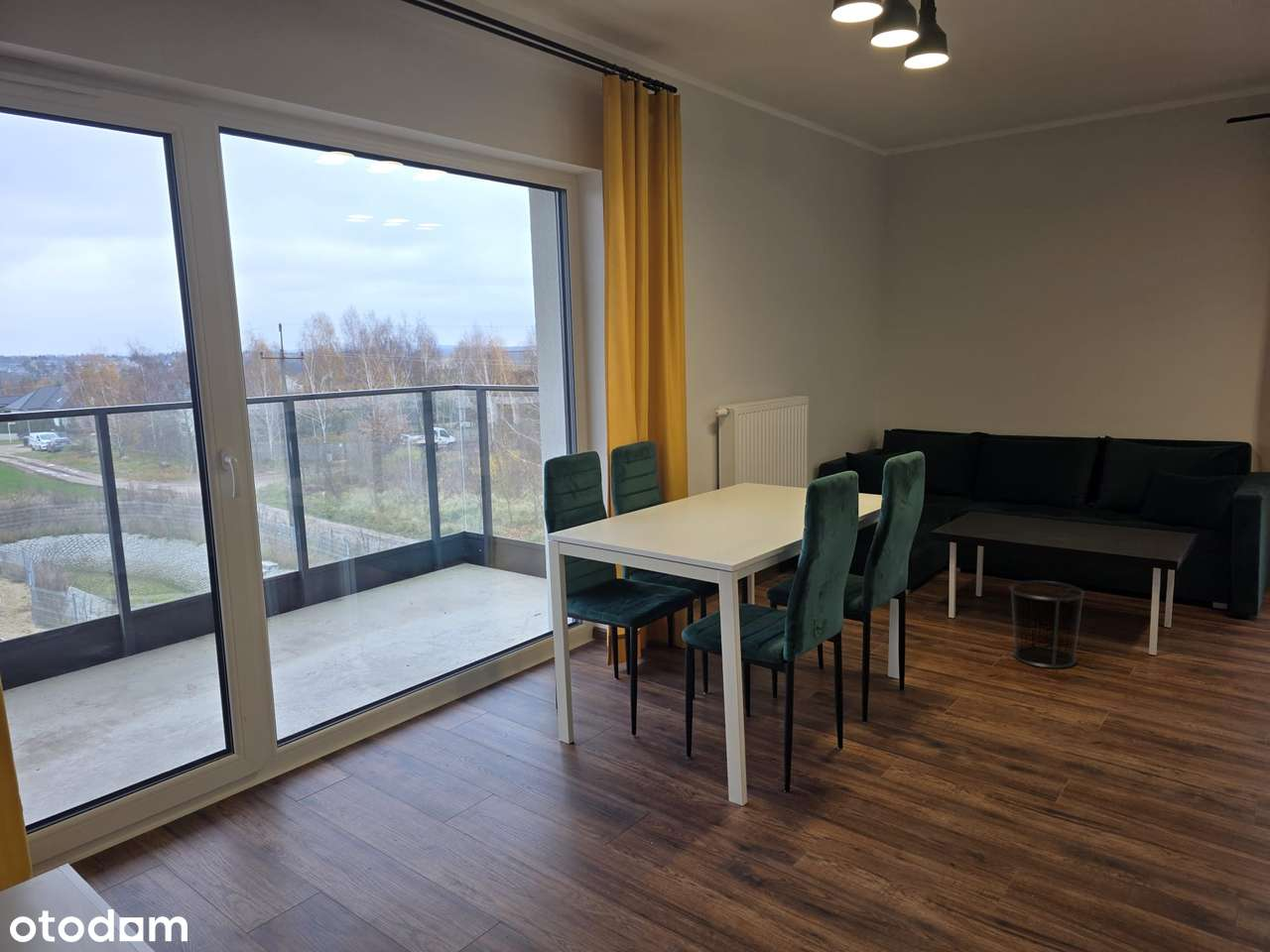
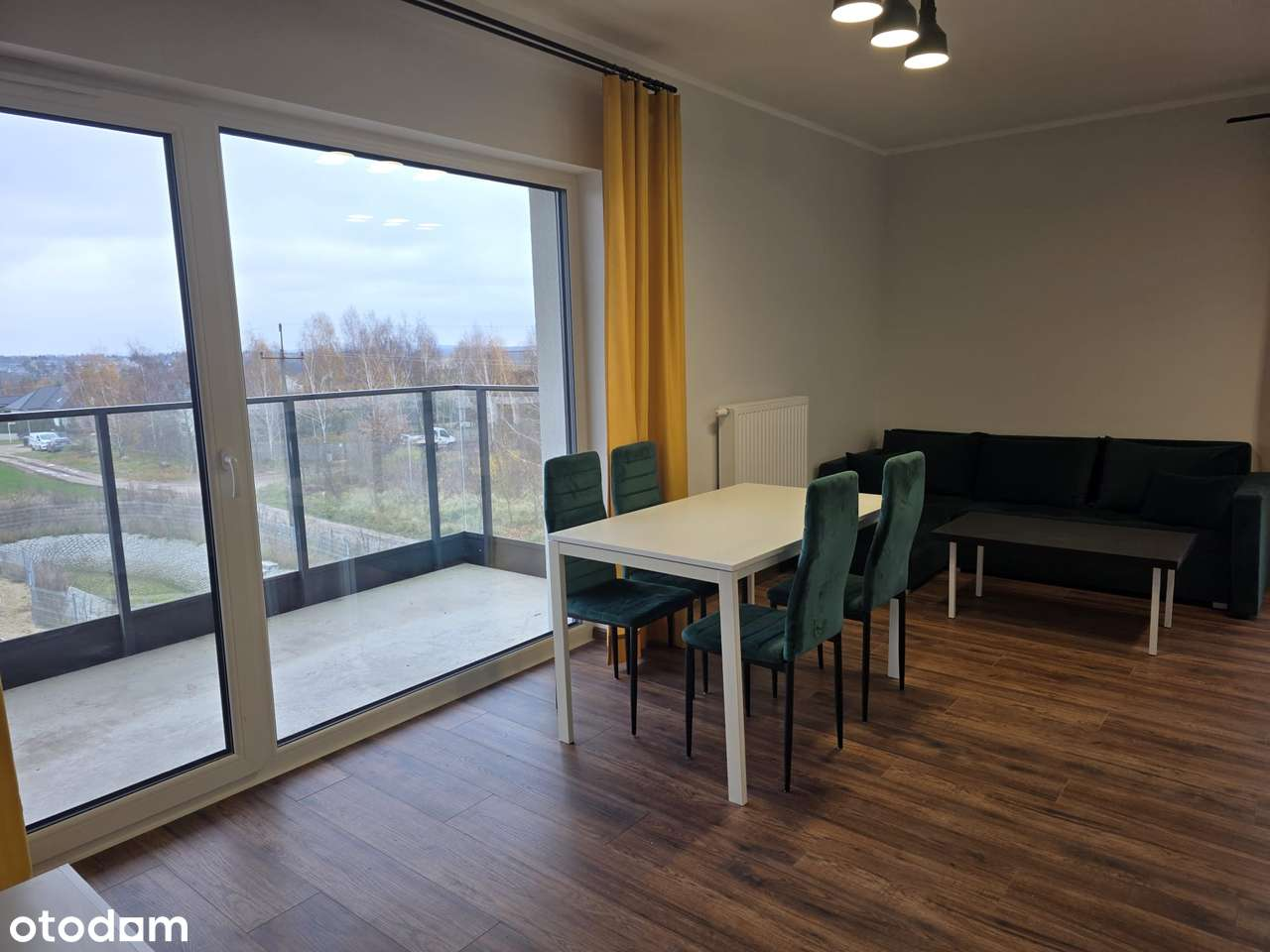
- waste bin (1045, 624)
